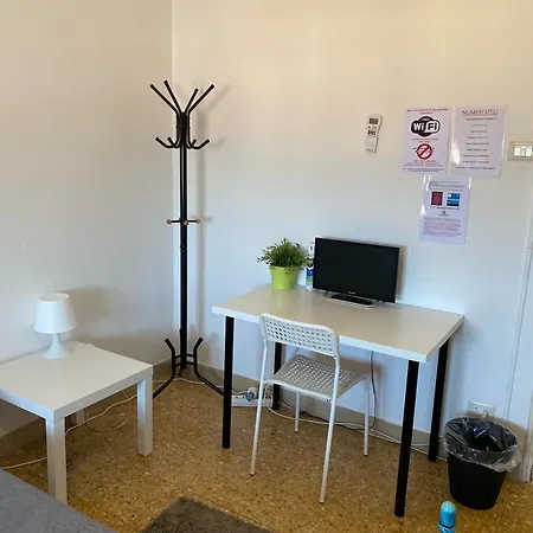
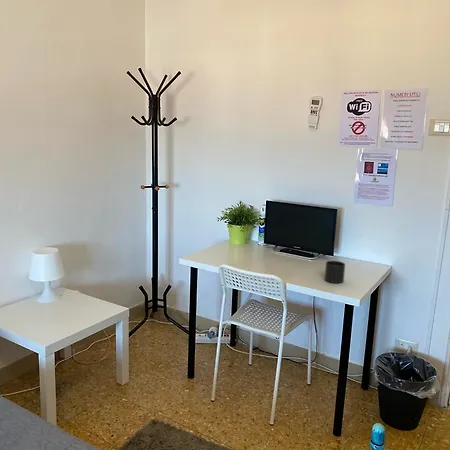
+ mug (334, 272)
